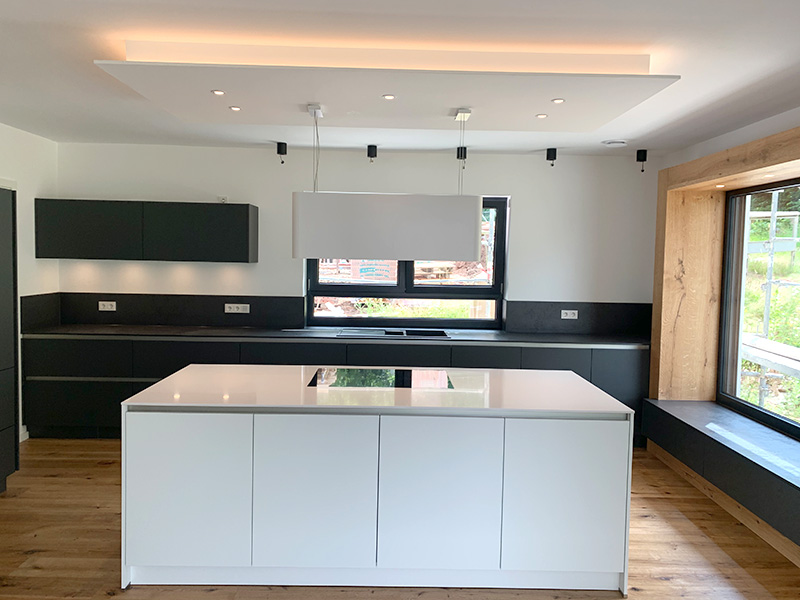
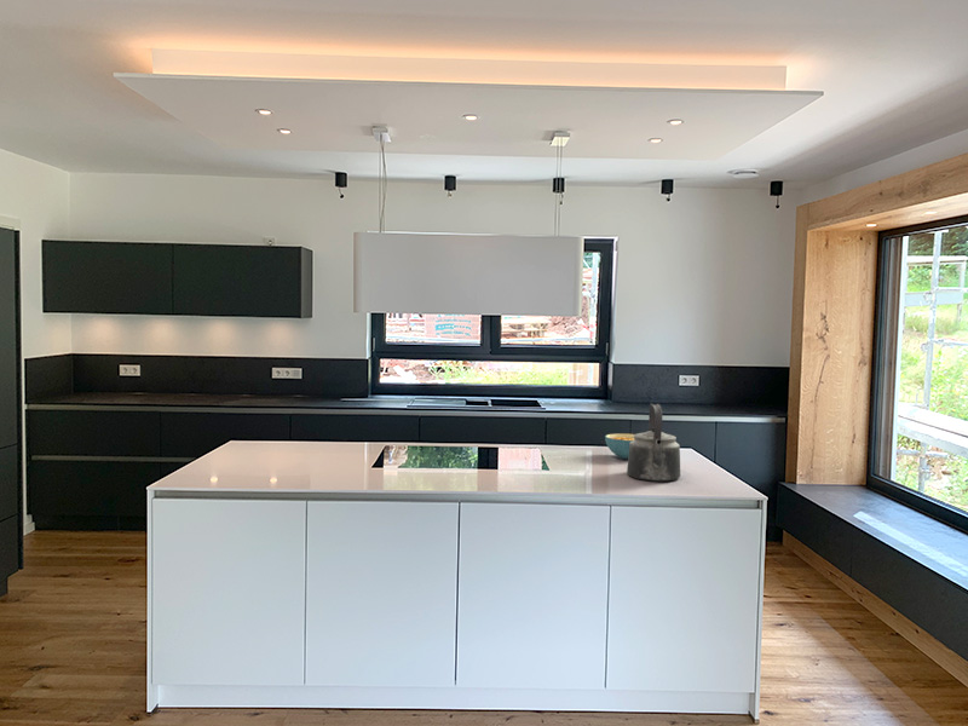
+ cereal bowl (626, 446)
+ kettle (655, 440)
